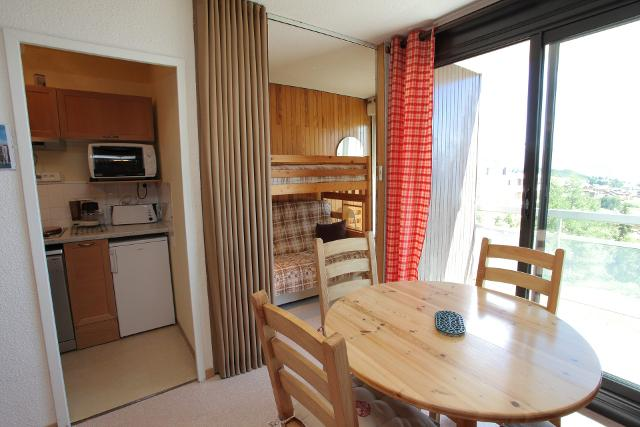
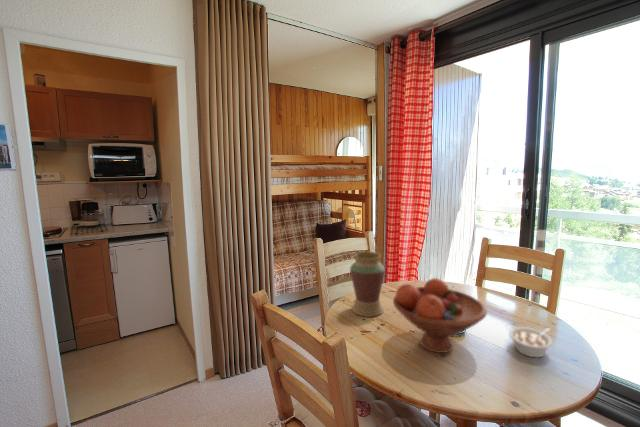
+ vase (367, 282)
+ fruit bowl (437, 315)
+ legume (530, 341)
